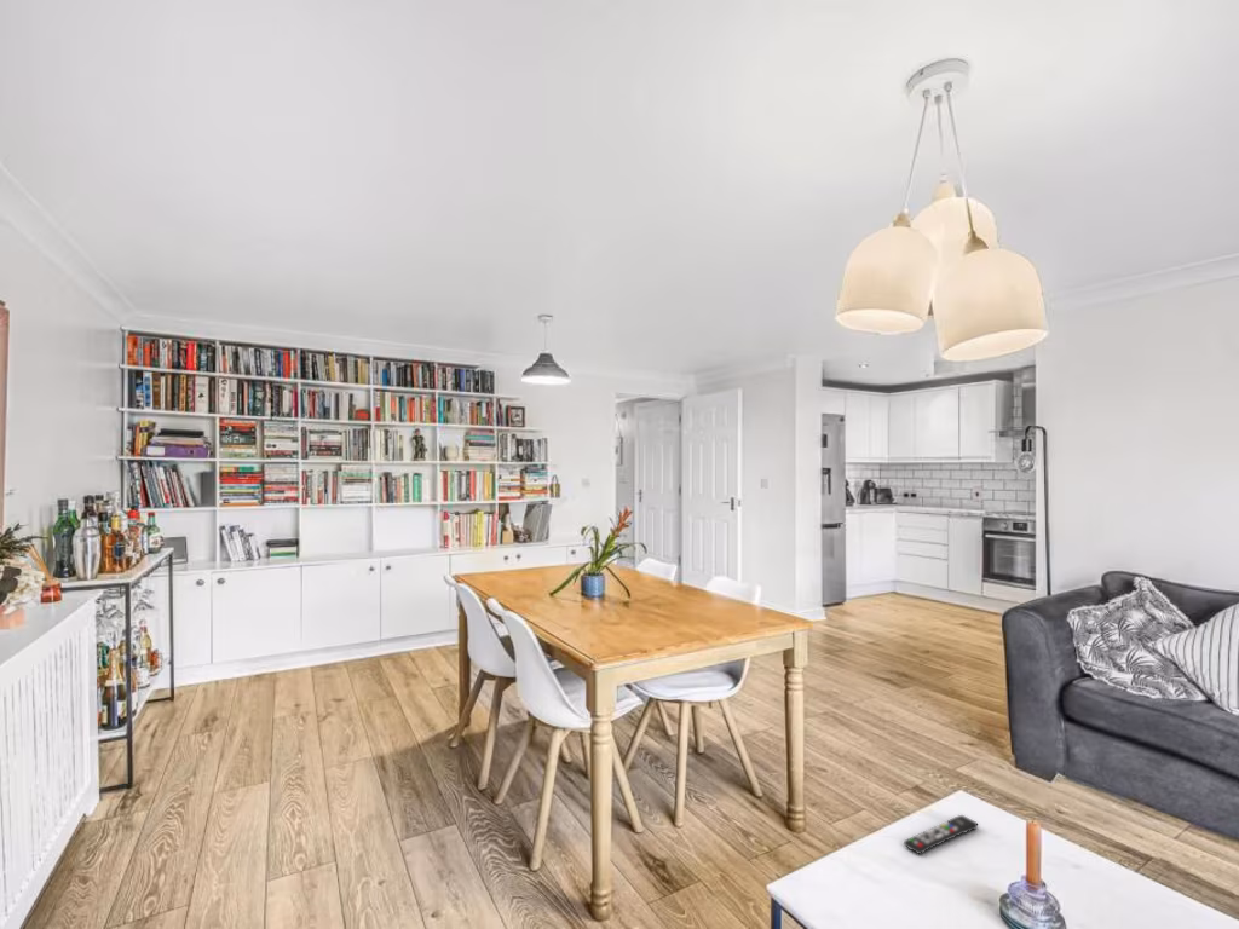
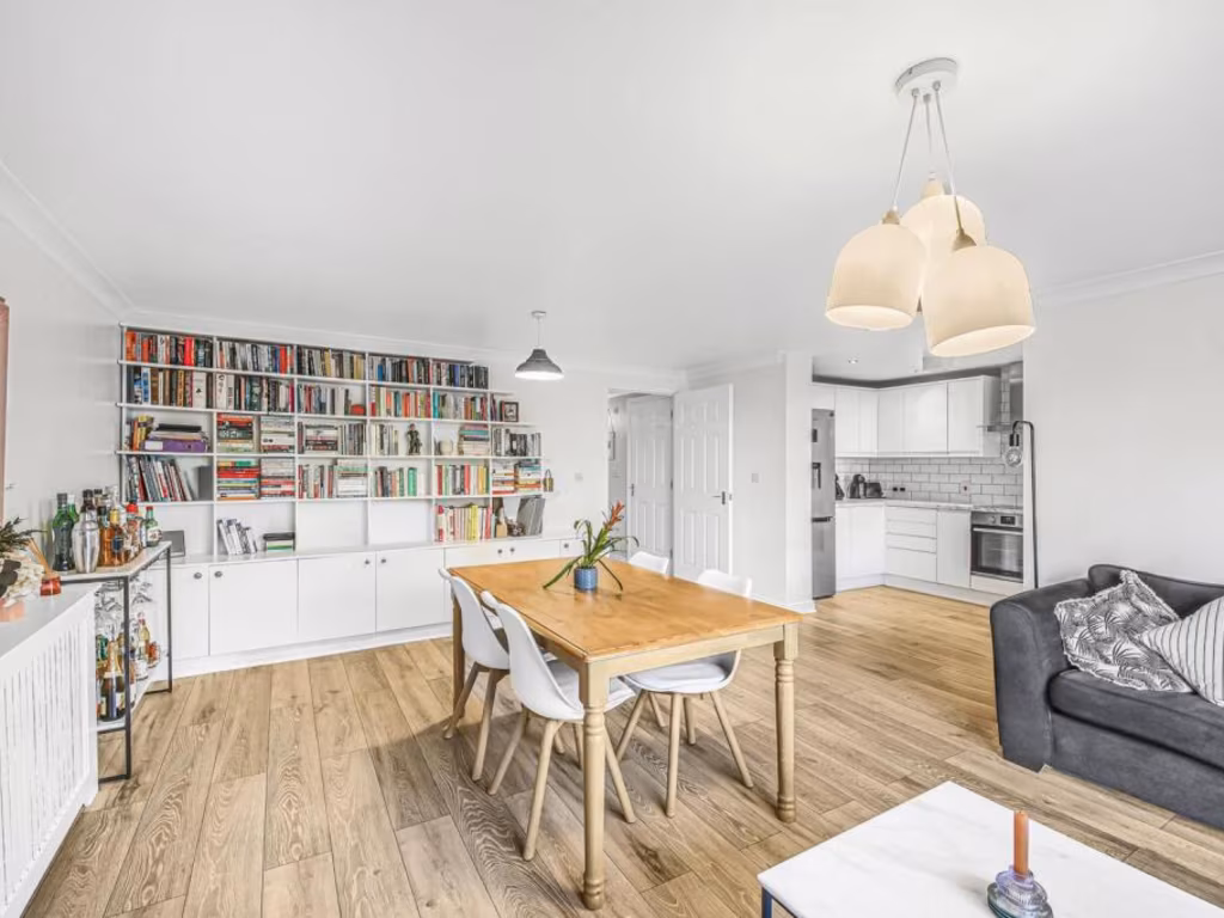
- remote control (941, 833)
